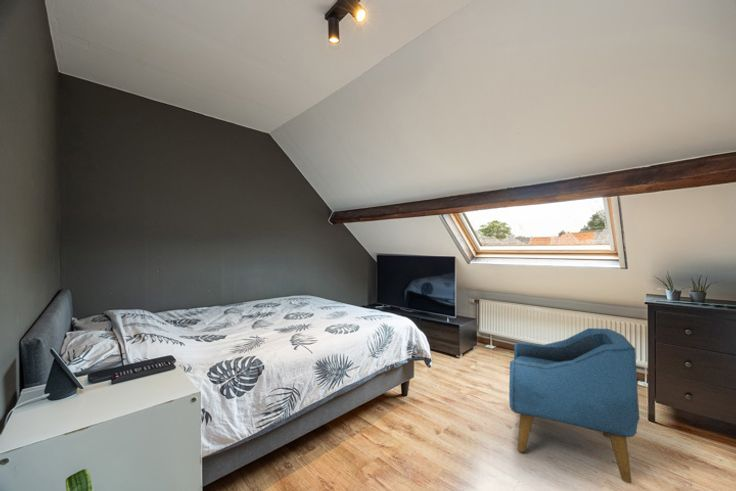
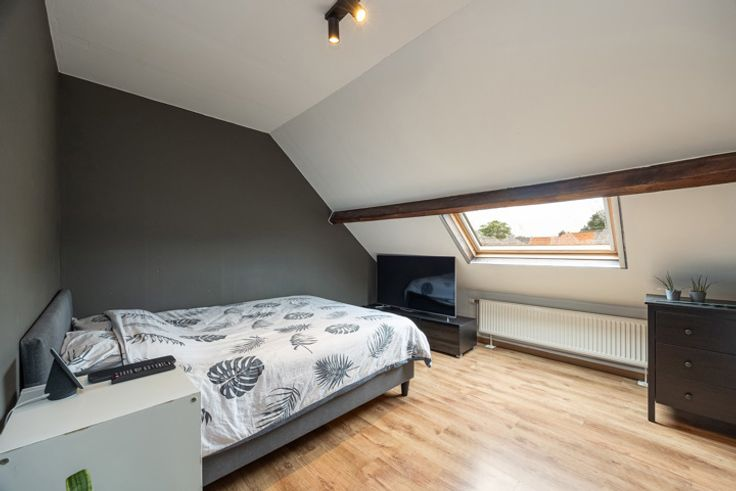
- armchair (561, 383)
